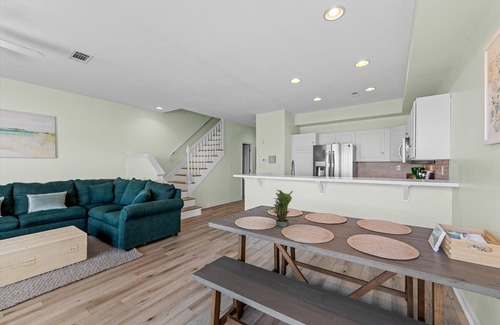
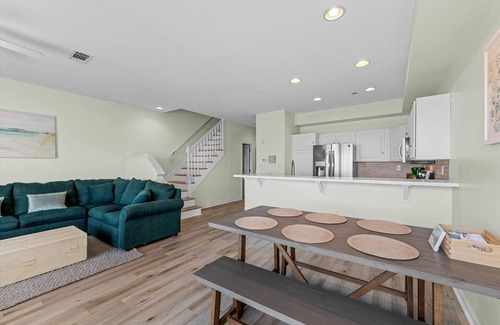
- potted plant (280, 206)
